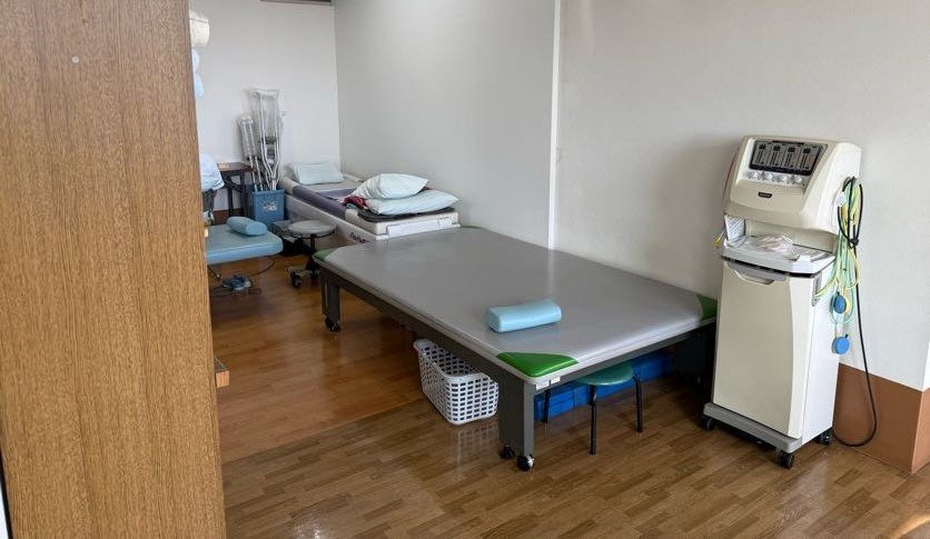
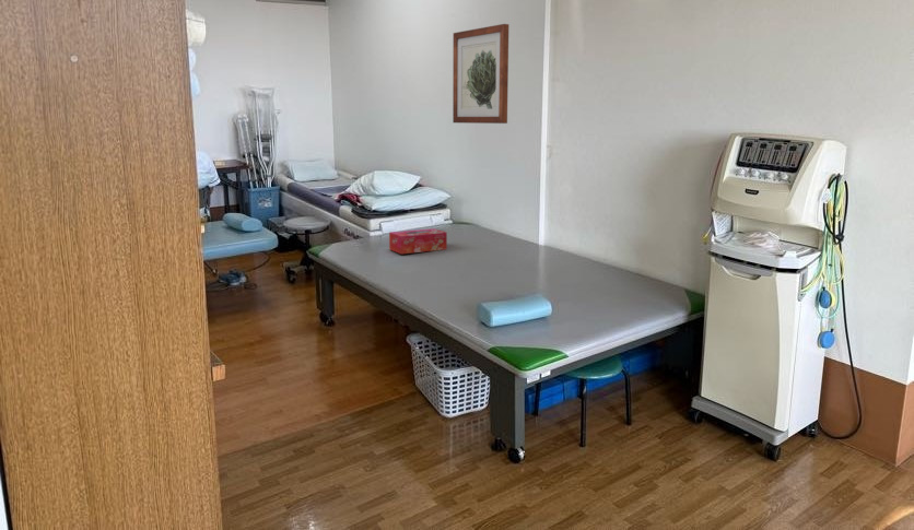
+ tissue box (418, 240)
+ wall art (479, 76)
